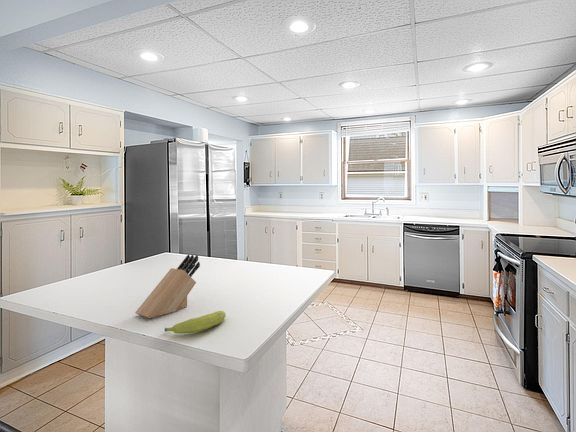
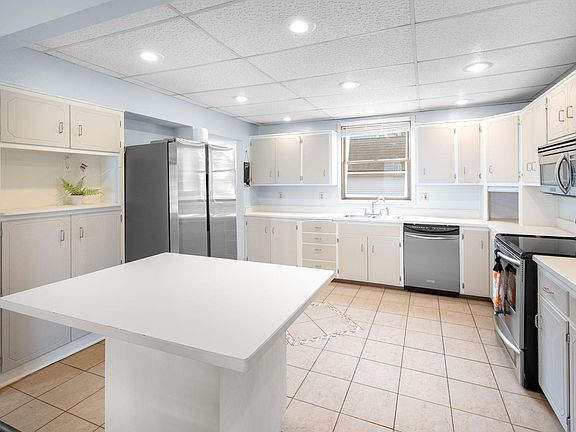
- fruit (199, 319)
- knife block (171, 282)
